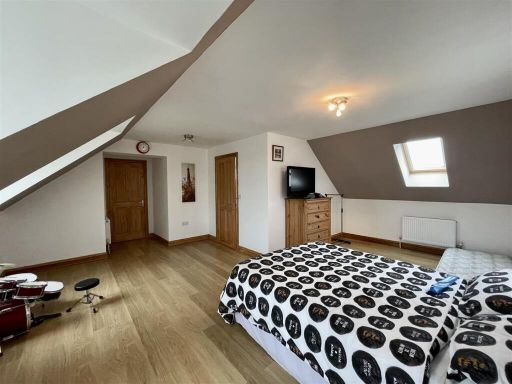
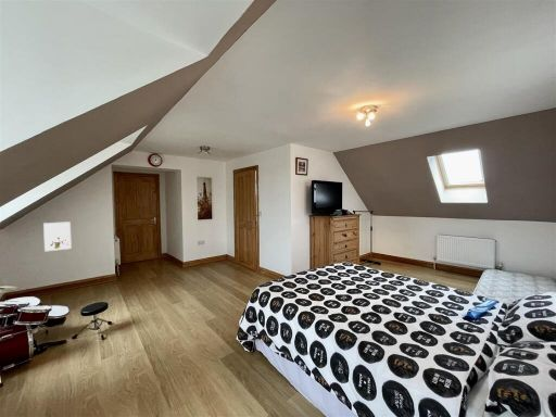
+ wall art (58, 236)
